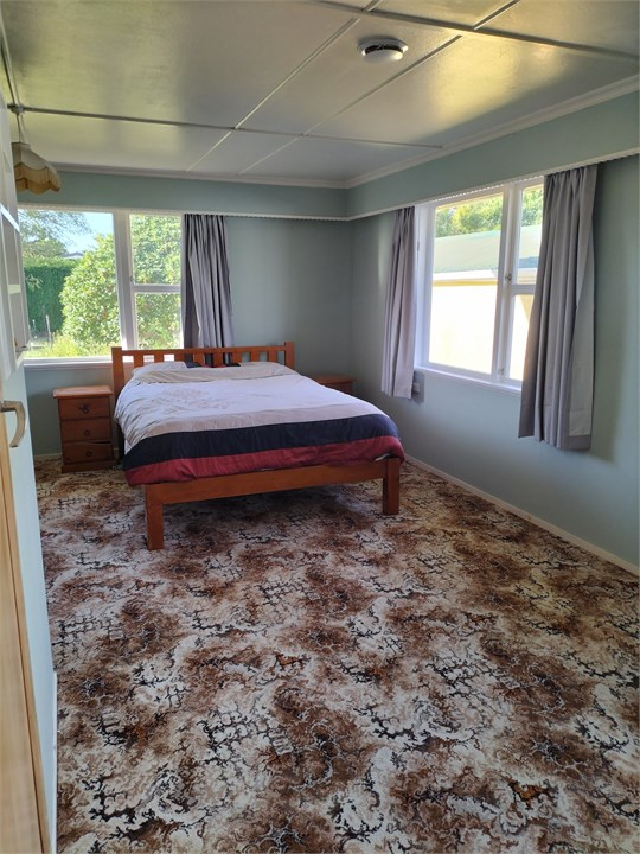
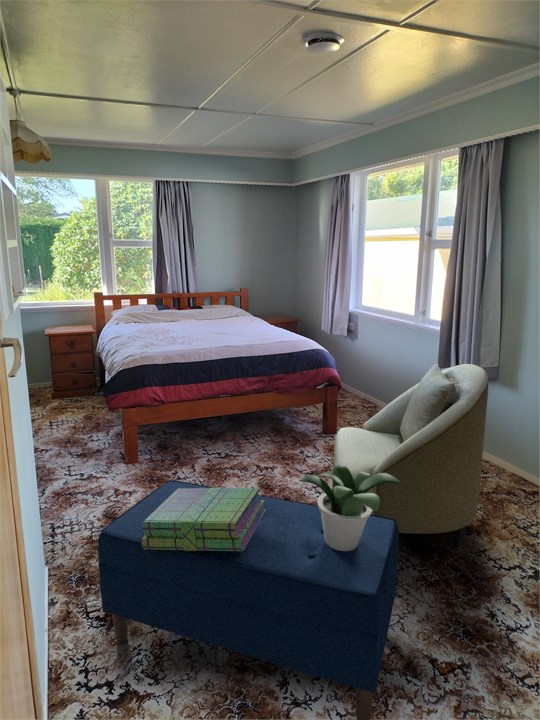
+ bench (251, 582)
+ stack of books (207, 522)
+ potted plant (347, 510)
+ armchair (405, 445)
